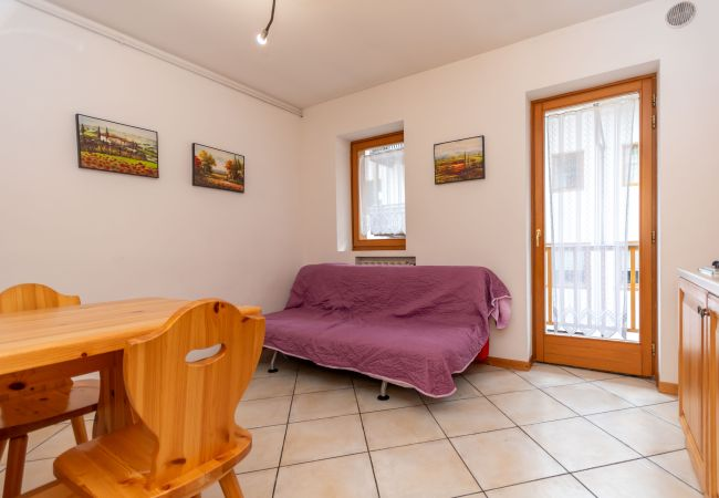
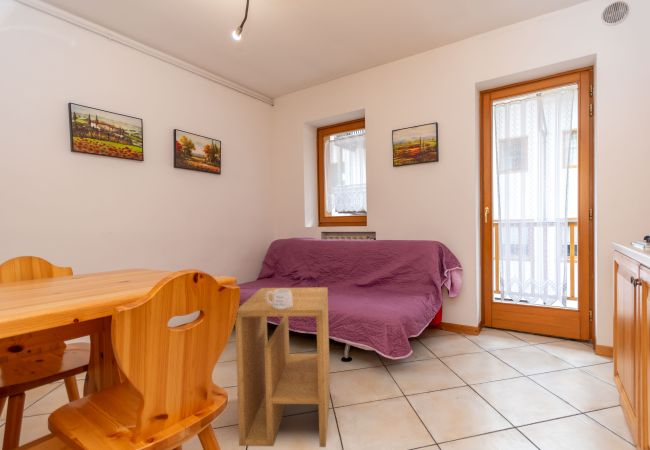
+ side table (288, 356)
+ mug (278, 298)
